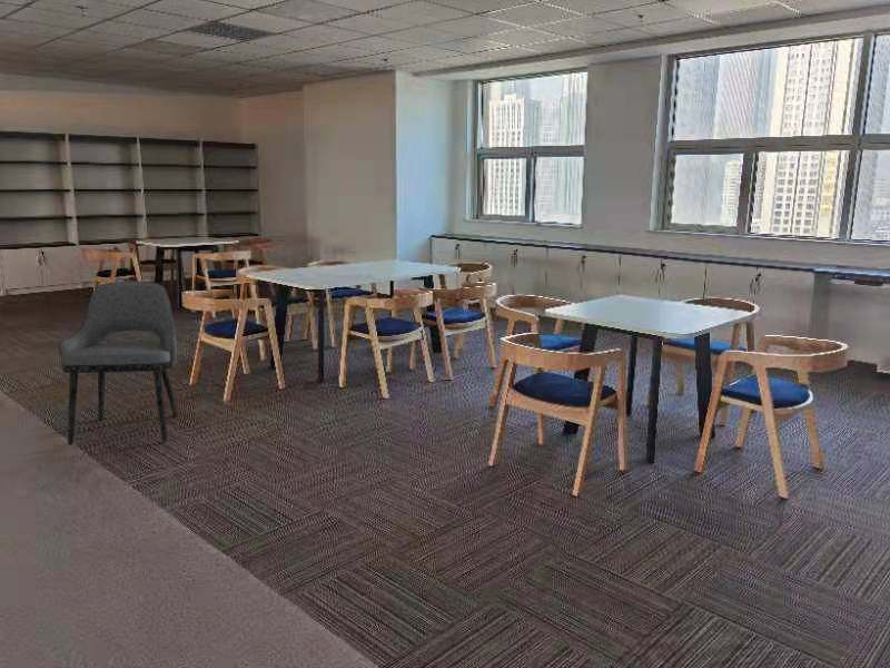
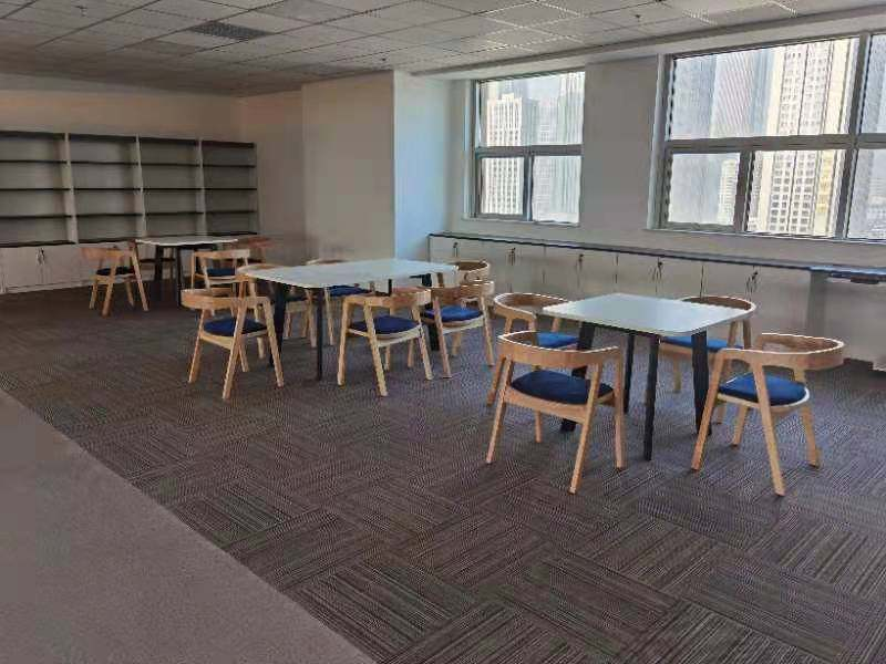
- dining chair (126, 358)
